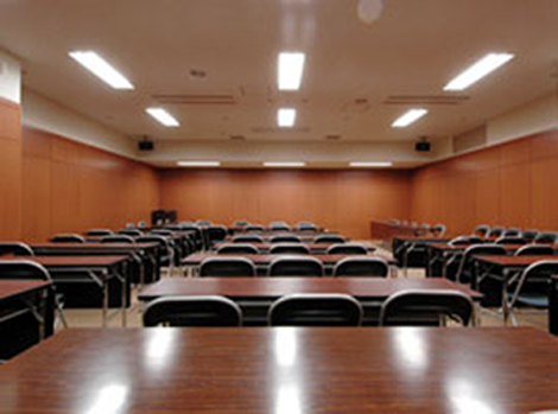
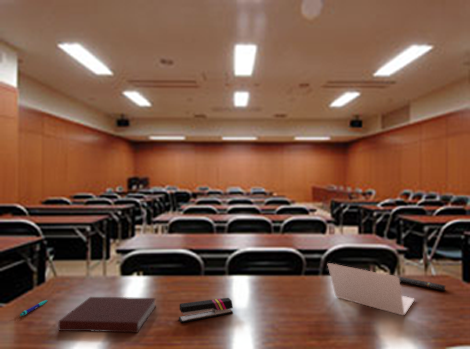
+ pen (35, 306)
+ remote control (412, 282)
+ notebook (111, 313)
+ stapler (206, 308)
+ laptop (371, 279)
